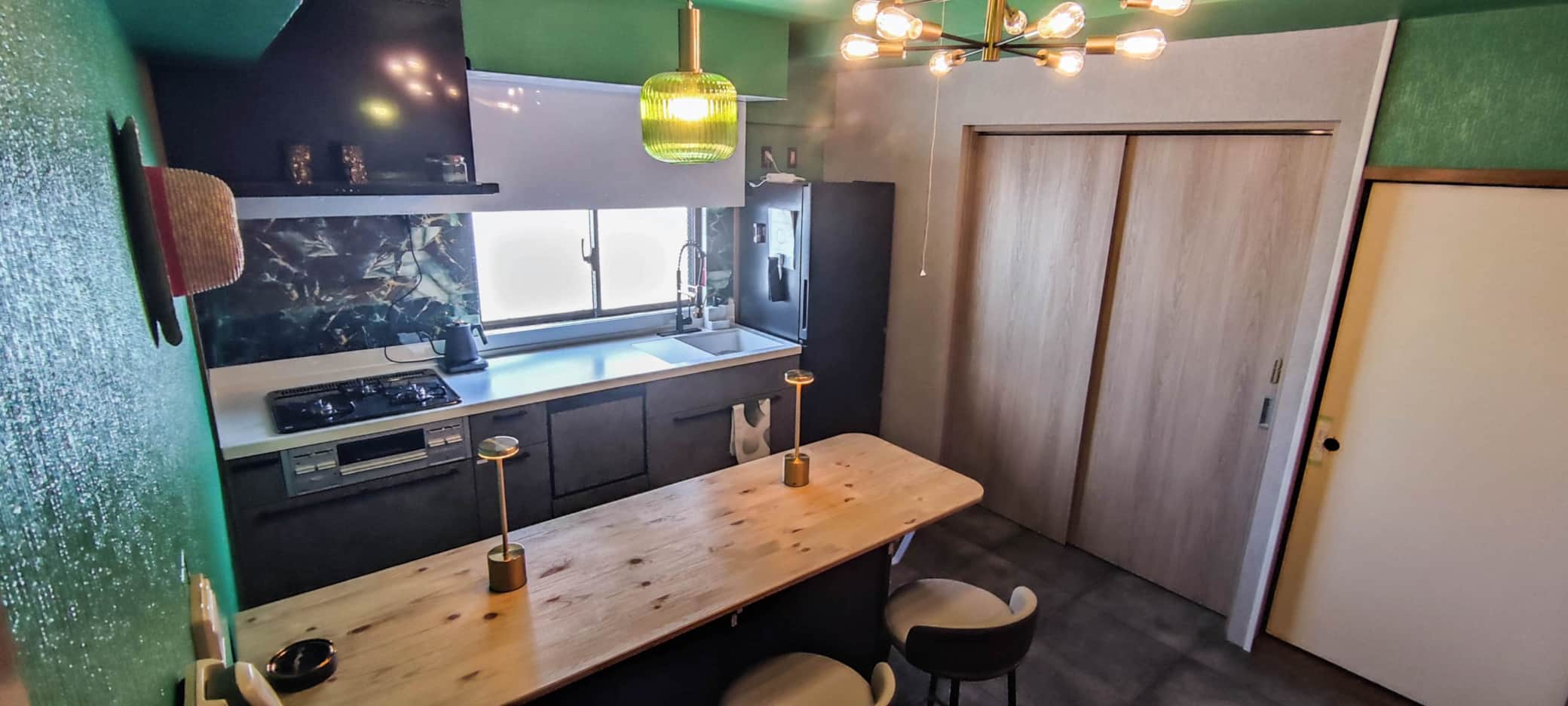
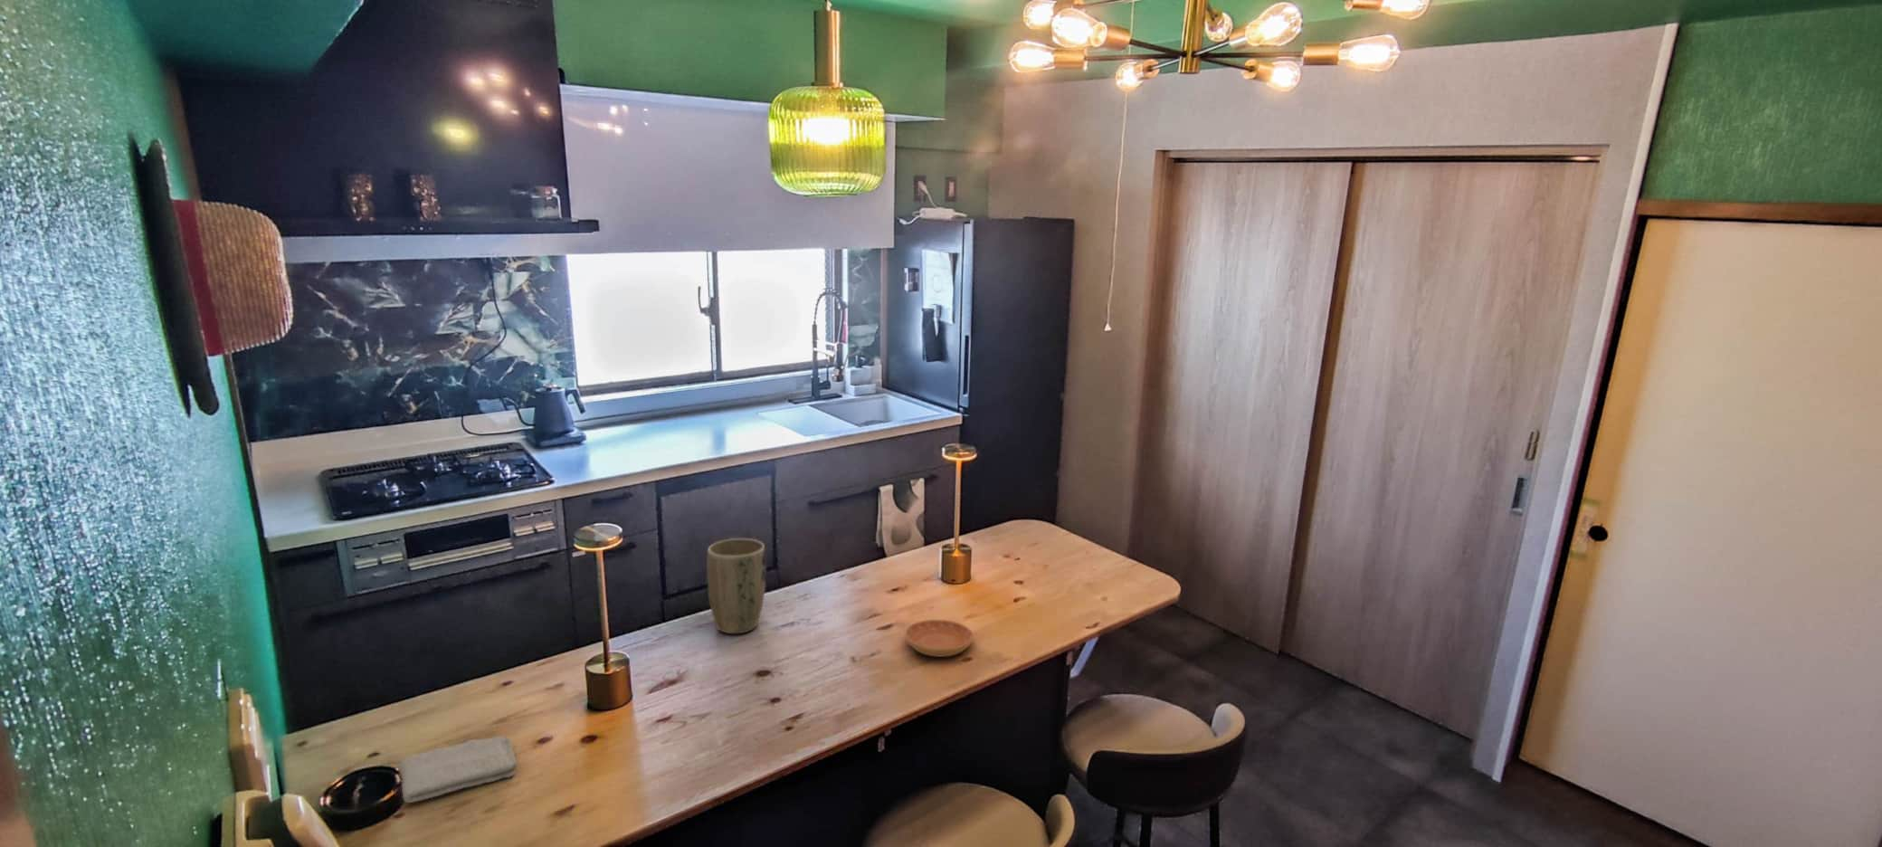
+ saucer (939, 639)
+ washcloth (458, 767)
+ plant pot (737, 587)
